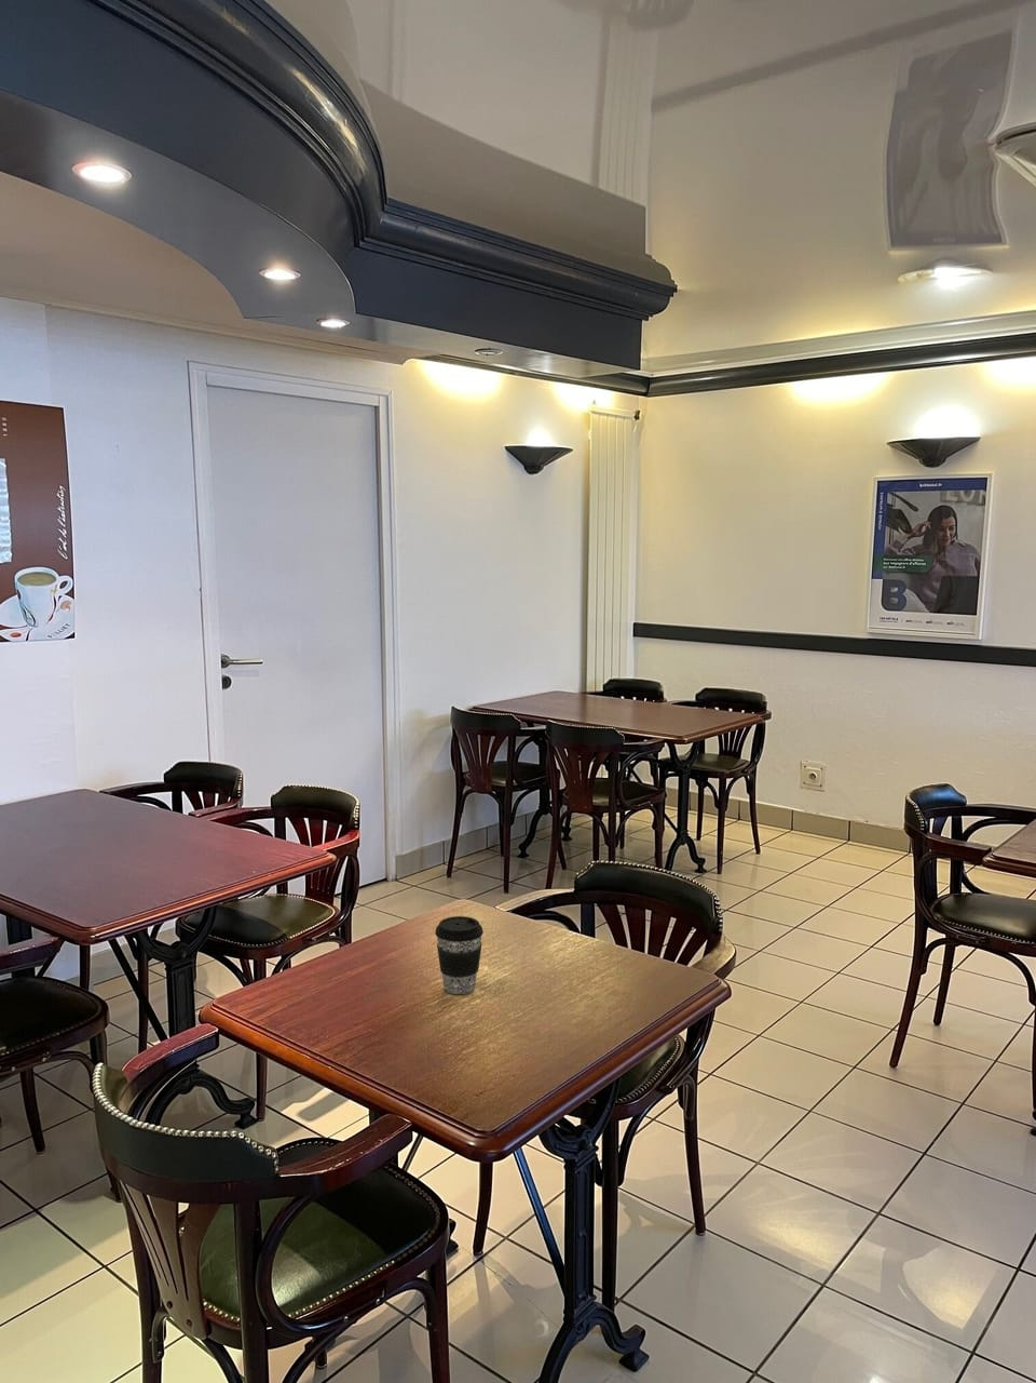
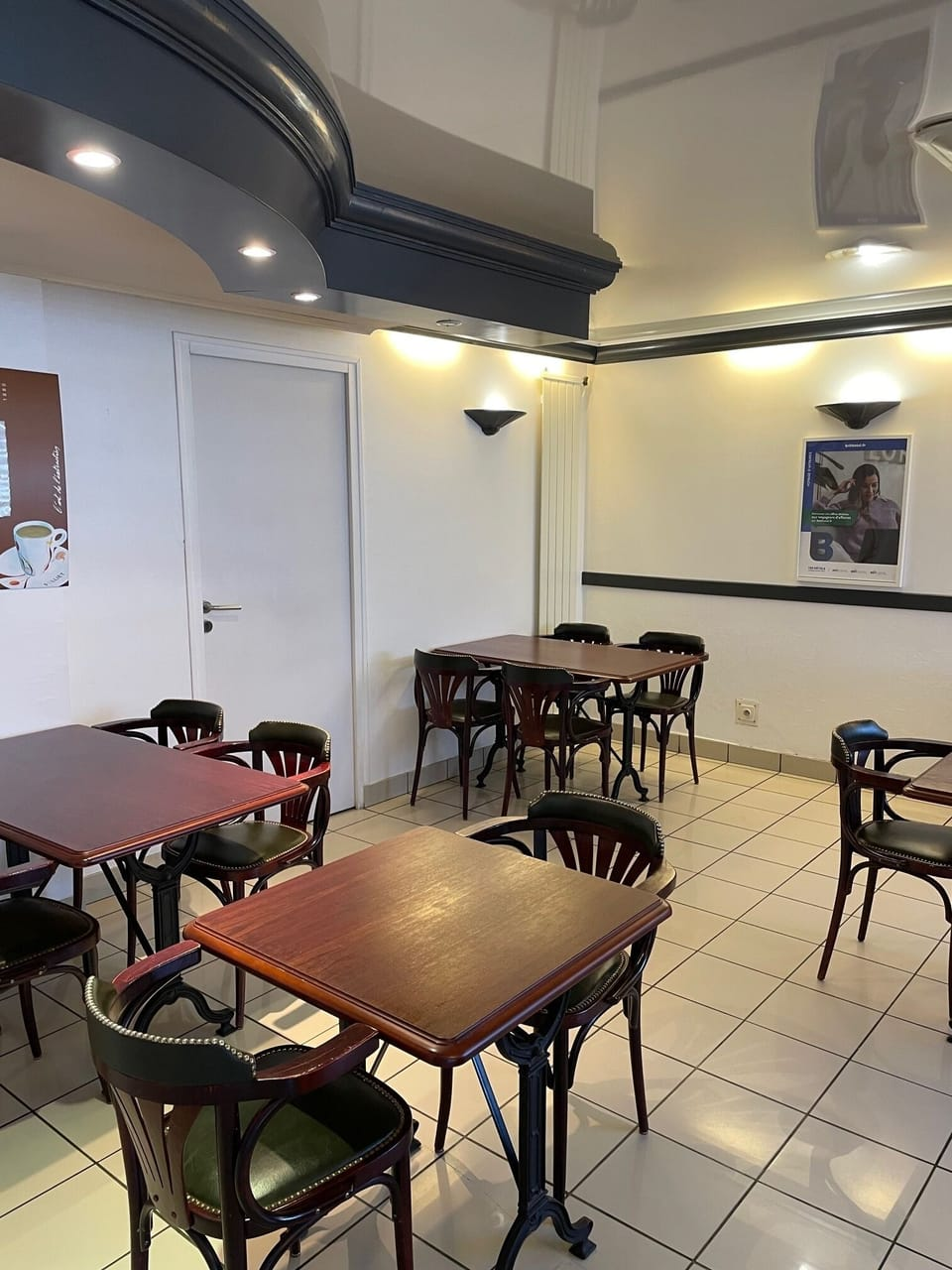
- coffee cup (458, 955)
